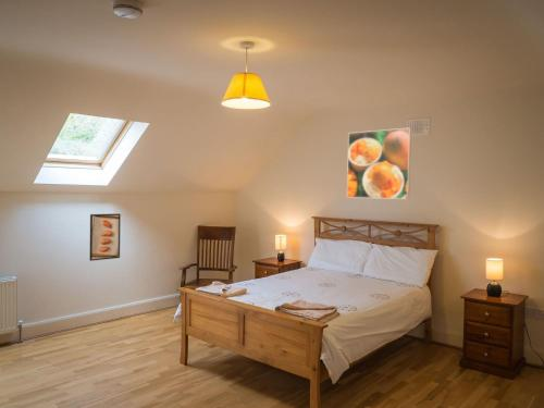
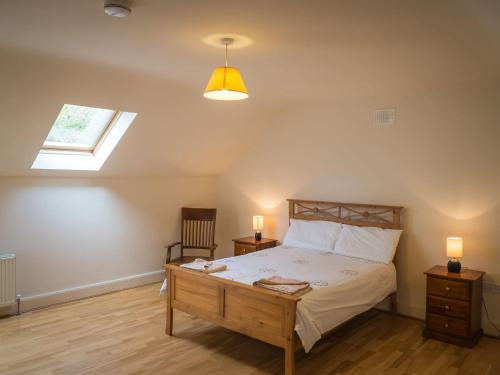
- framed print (376, 164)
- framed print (104, 236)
